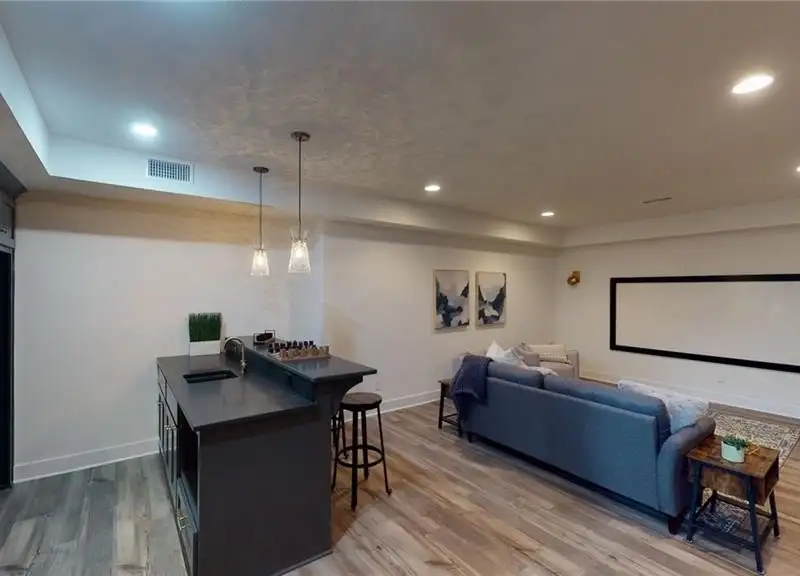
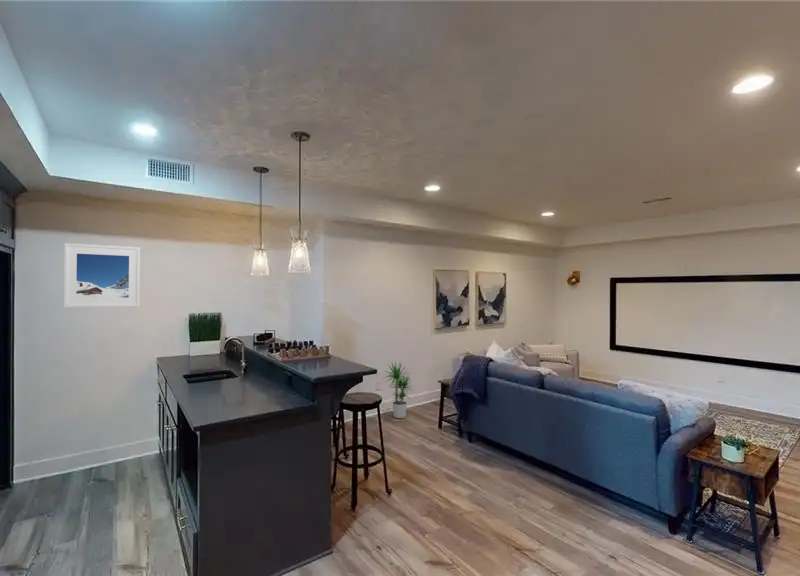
+ potted plant (397, 388)
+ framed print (103, 276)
